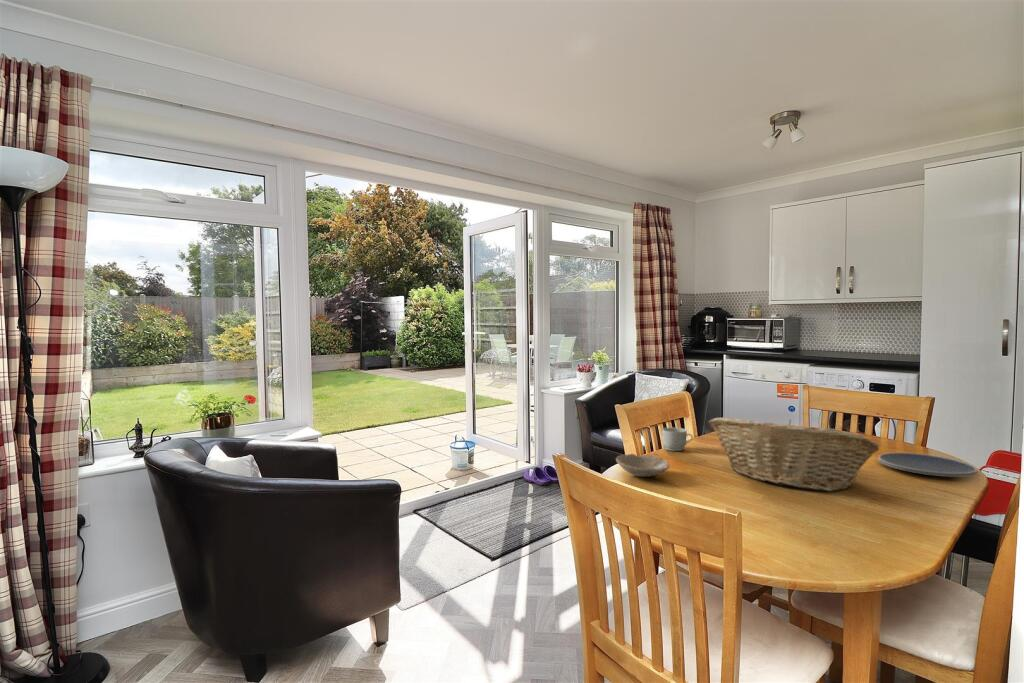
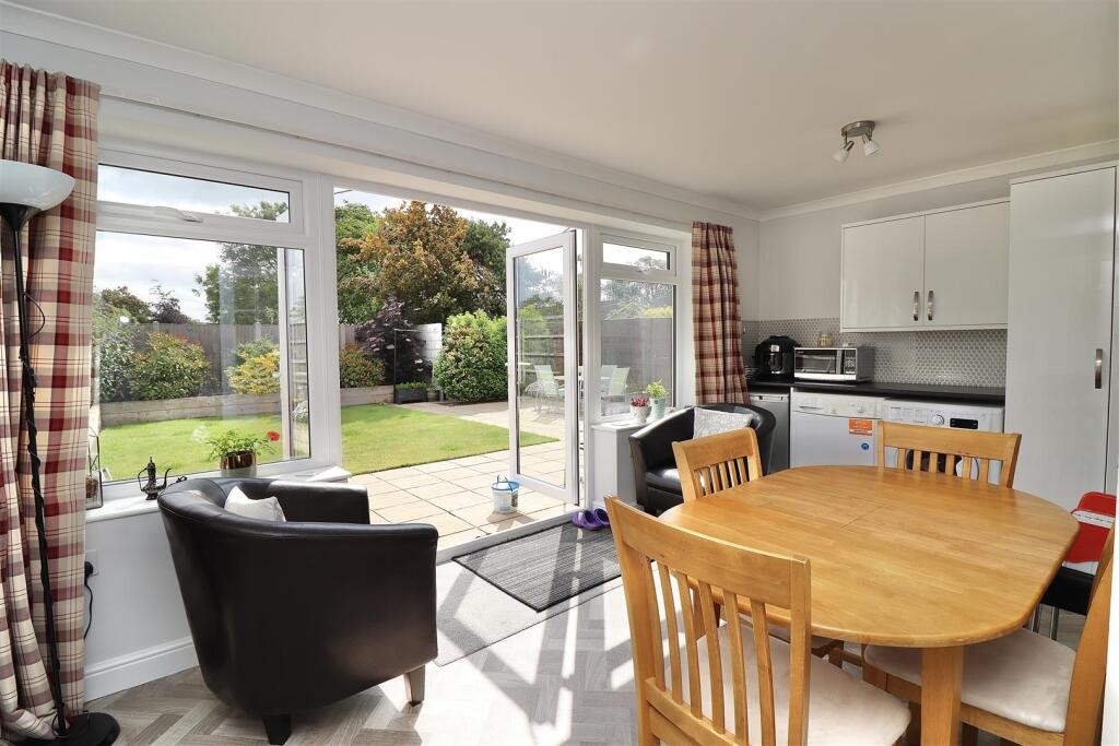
- plate (925, 465)
- mug (677, 439)
- bowl (642, 467)
- fruit basket (786, 445)
